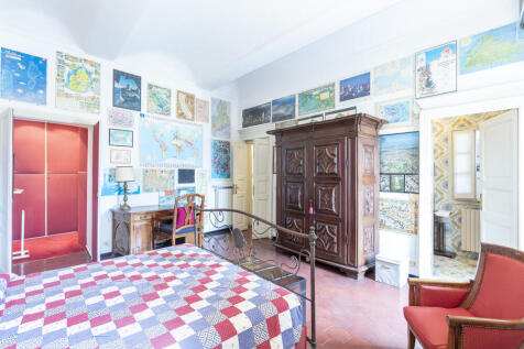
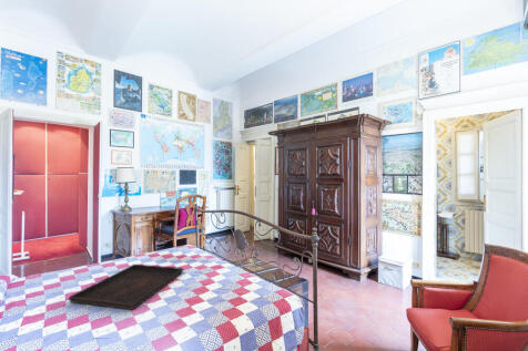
+ serving tray (133, 282)
